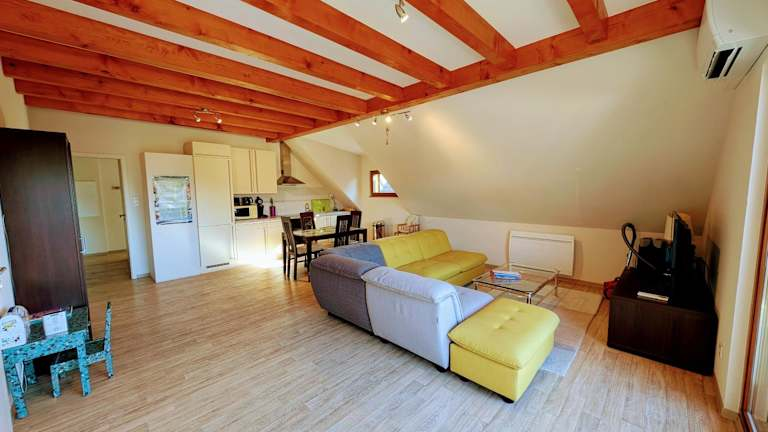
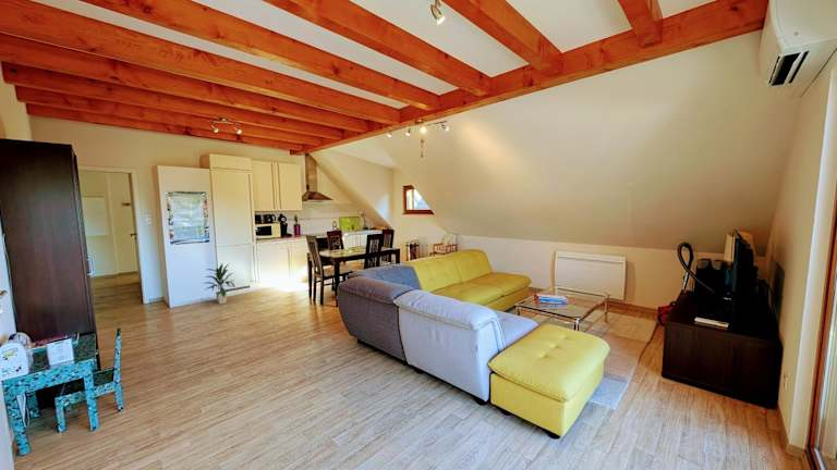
+ indoor plant (220, 283)
